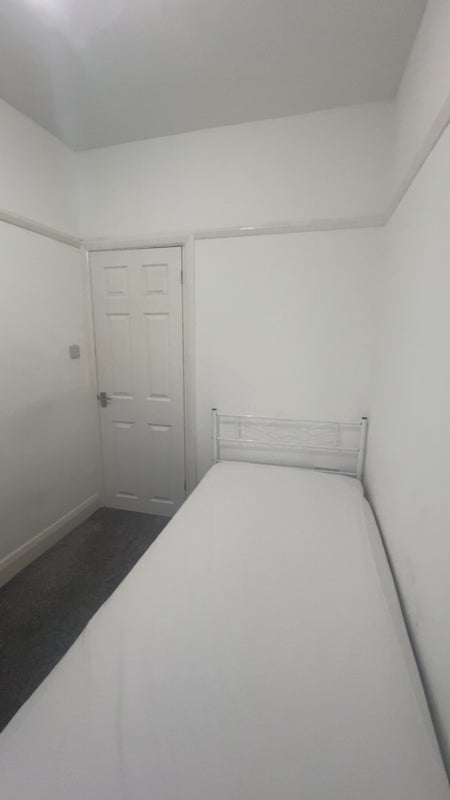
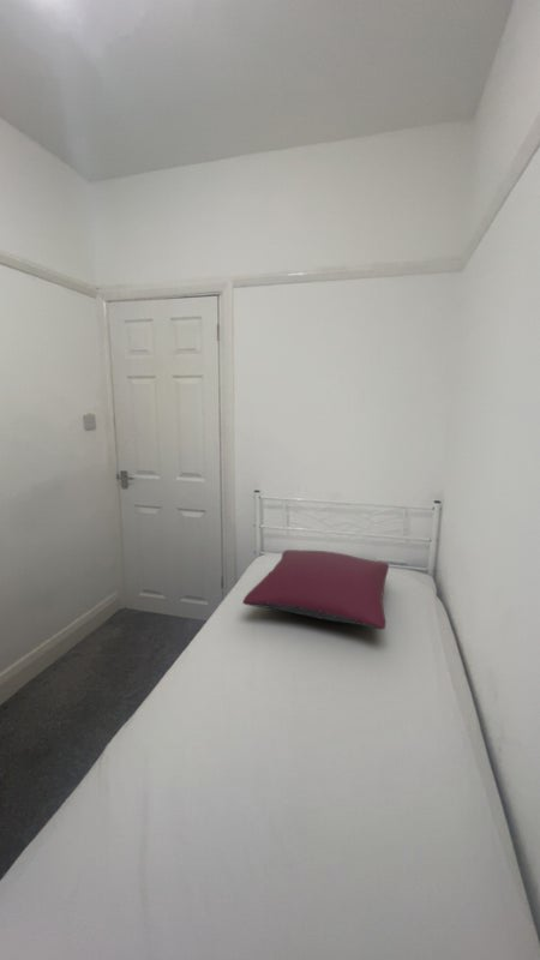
+ pillow (324, 581)
